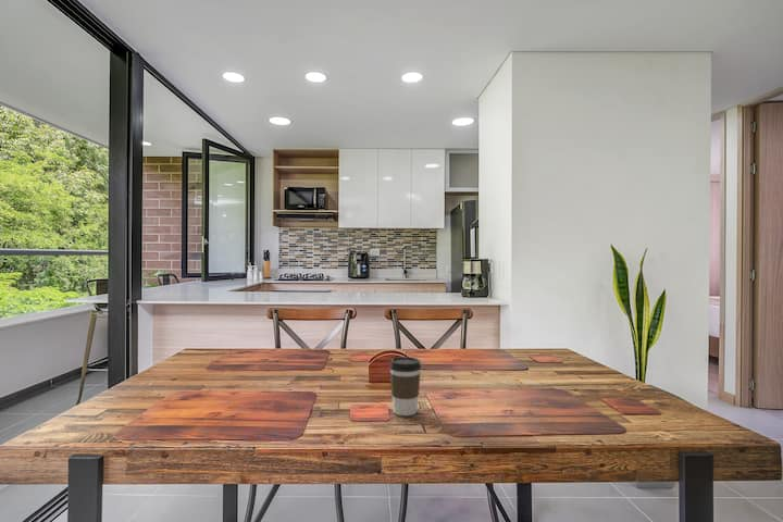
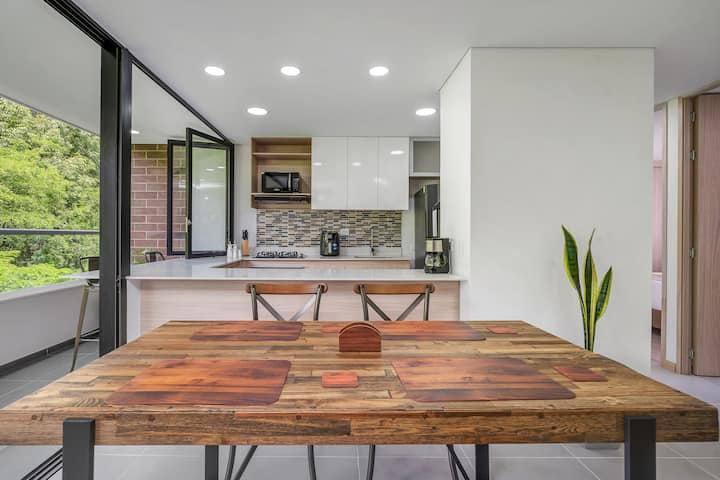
- coffee cup (405, 385)
